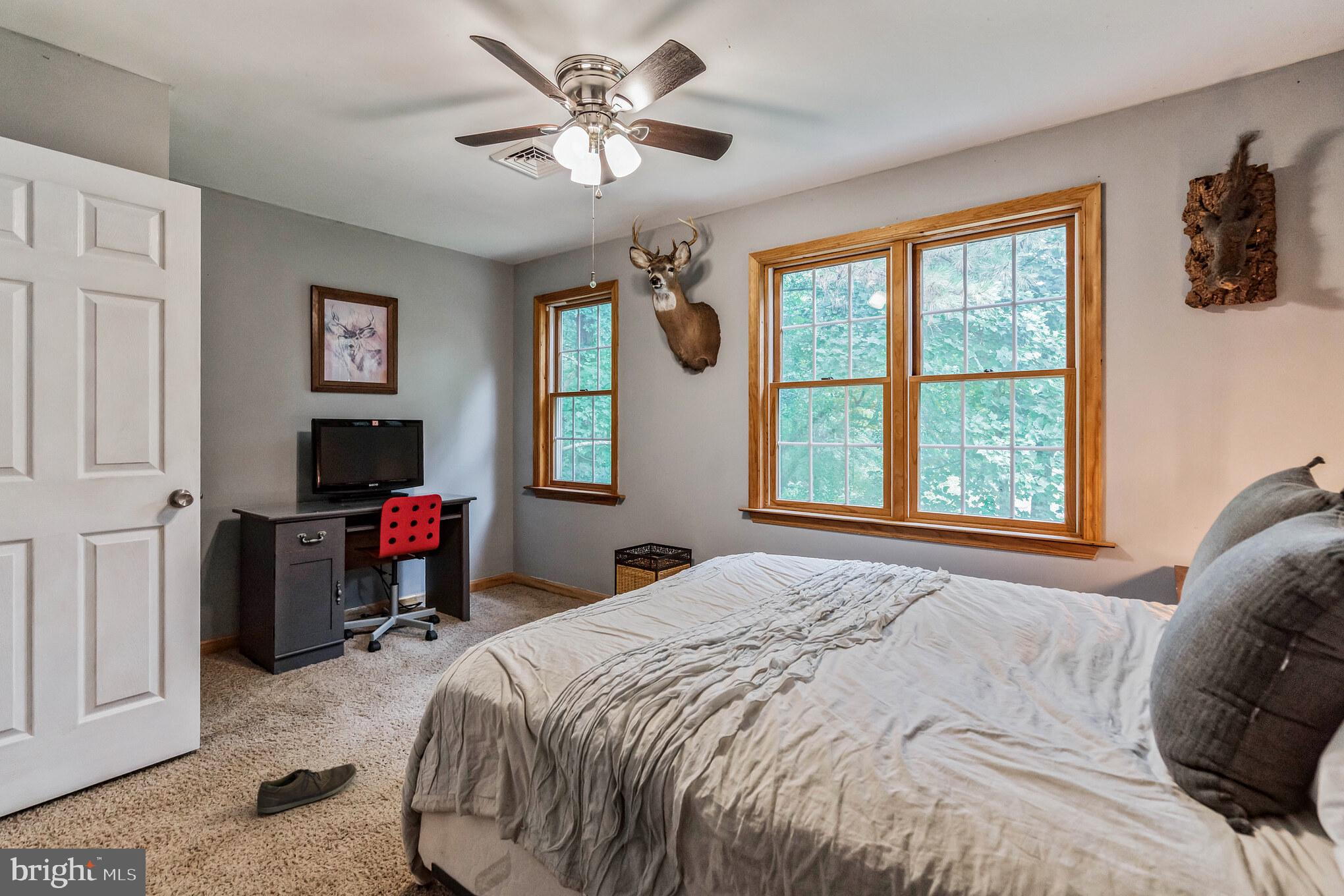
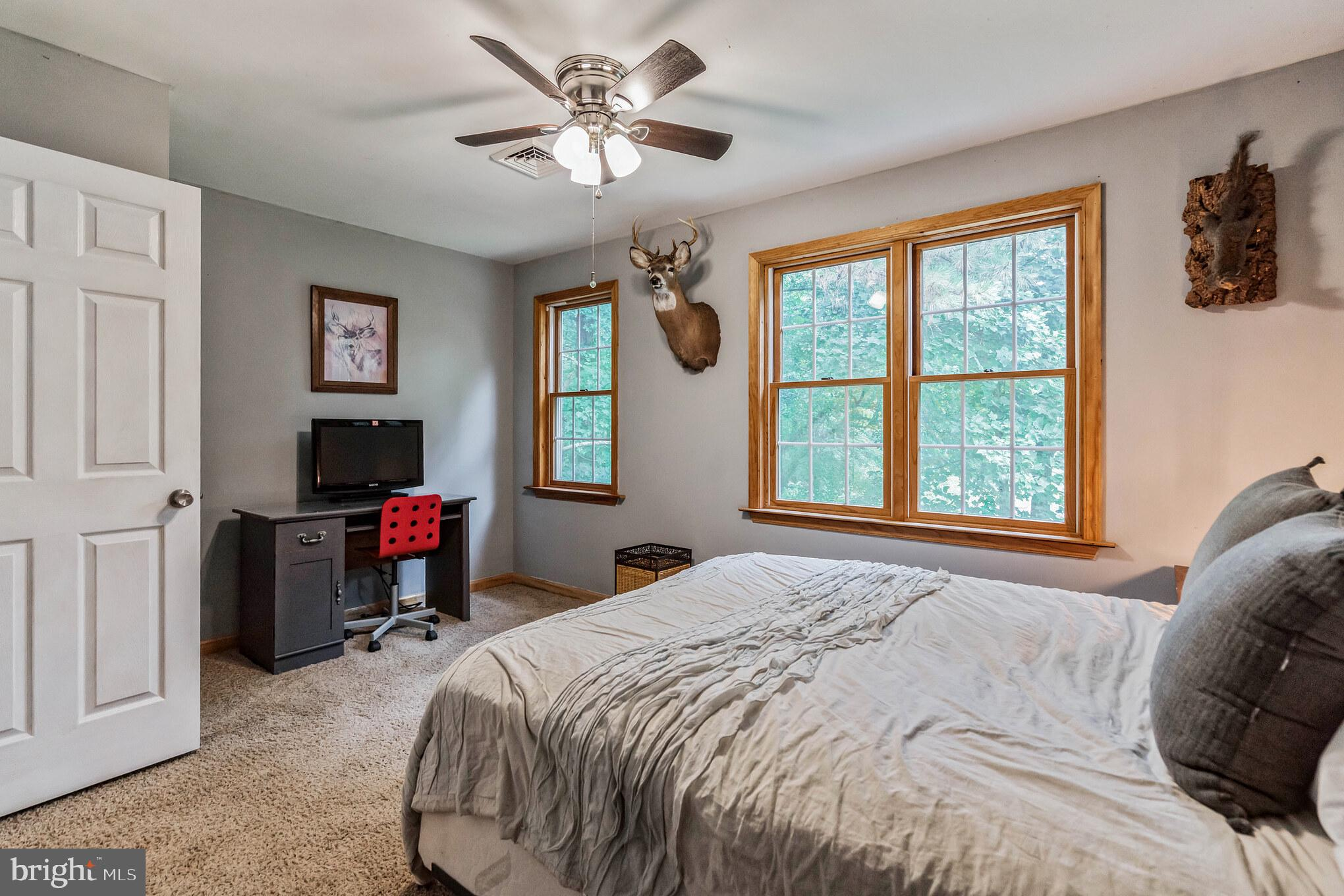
- shoe (309, 781)
